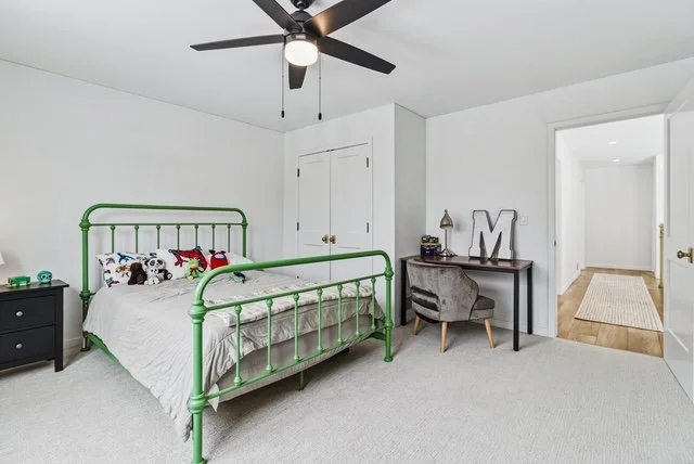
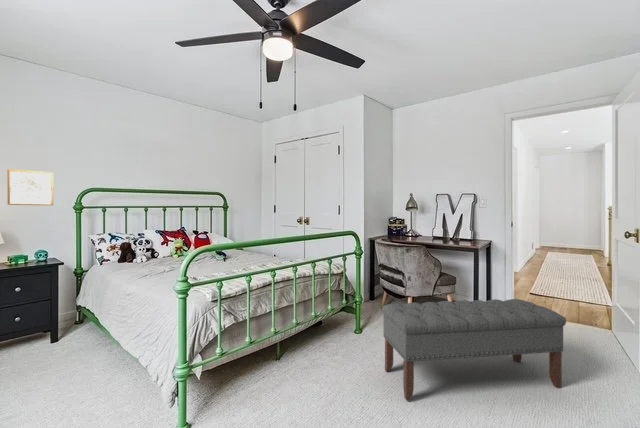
+ bench (468, 342)
+ wall art (31, 188)
